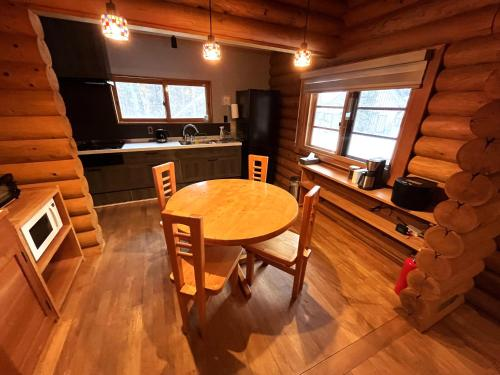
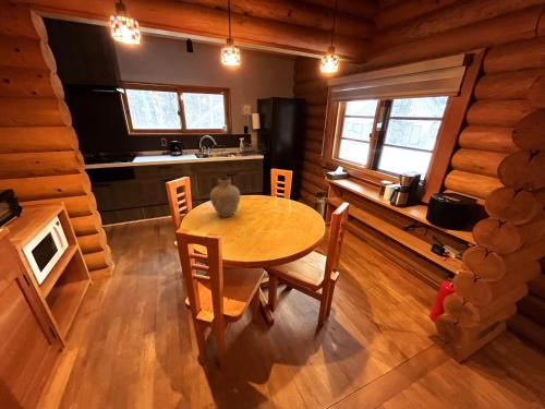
+ vase (225, 196)
